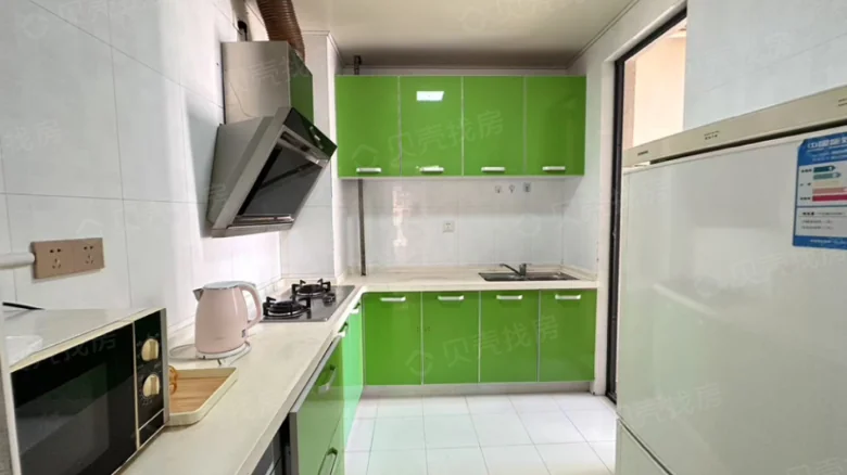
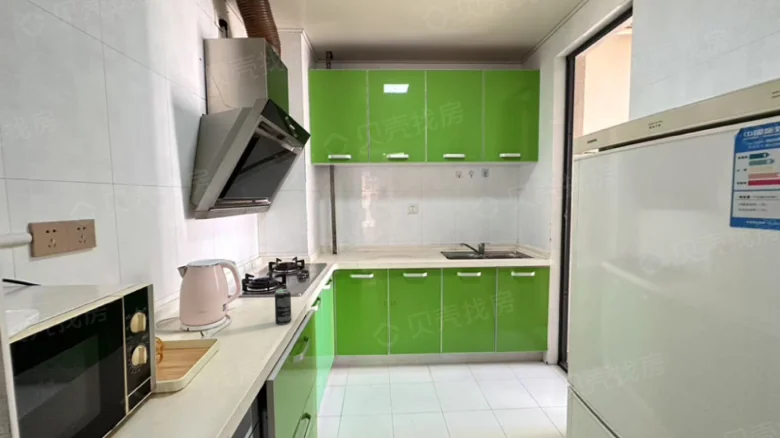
+ beverage can (283, 306)
